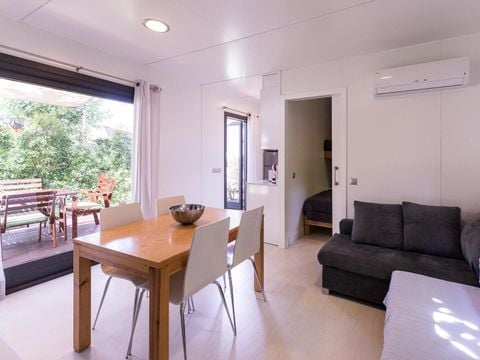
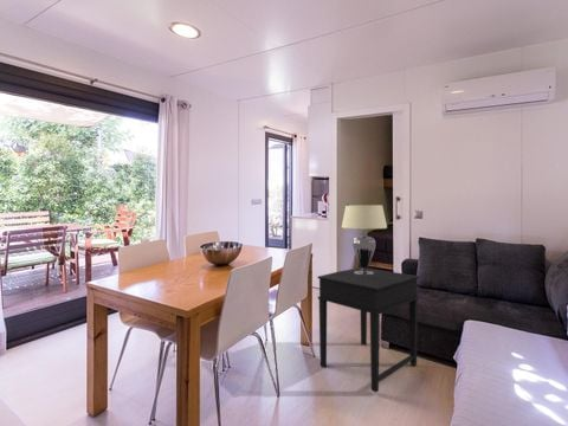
+ lampshade (363, 238)
+ side table (366, 320)
